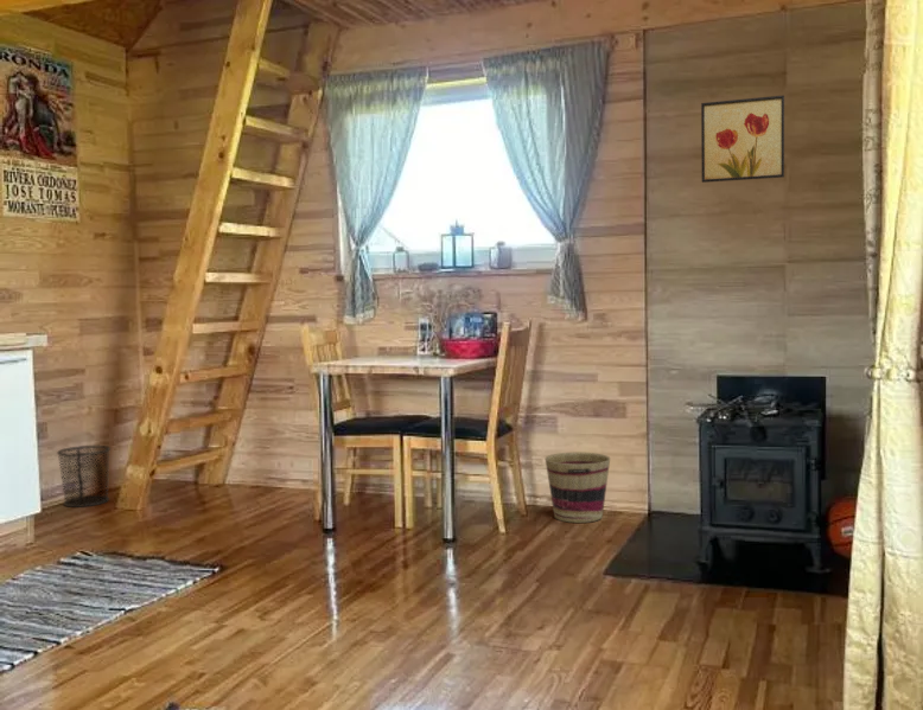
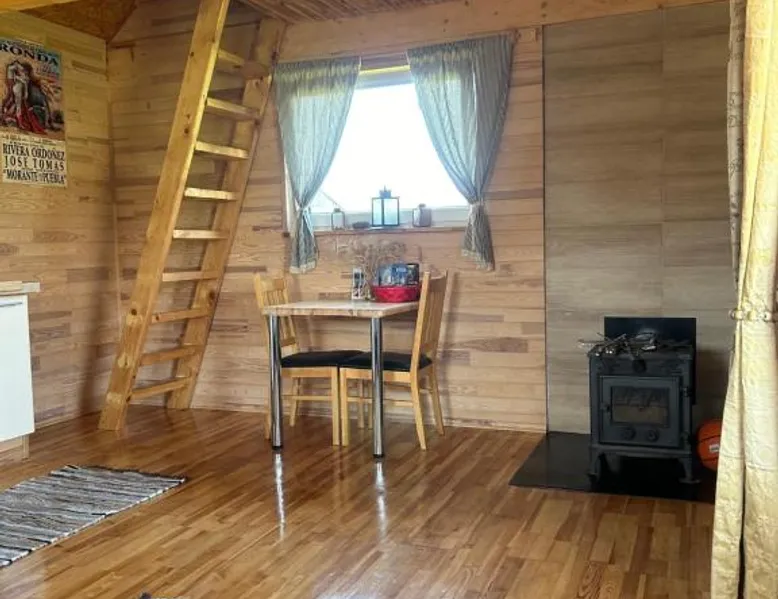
- wall art (741, 140)
- basket (578, 487)
- waste bin (84, 475)
